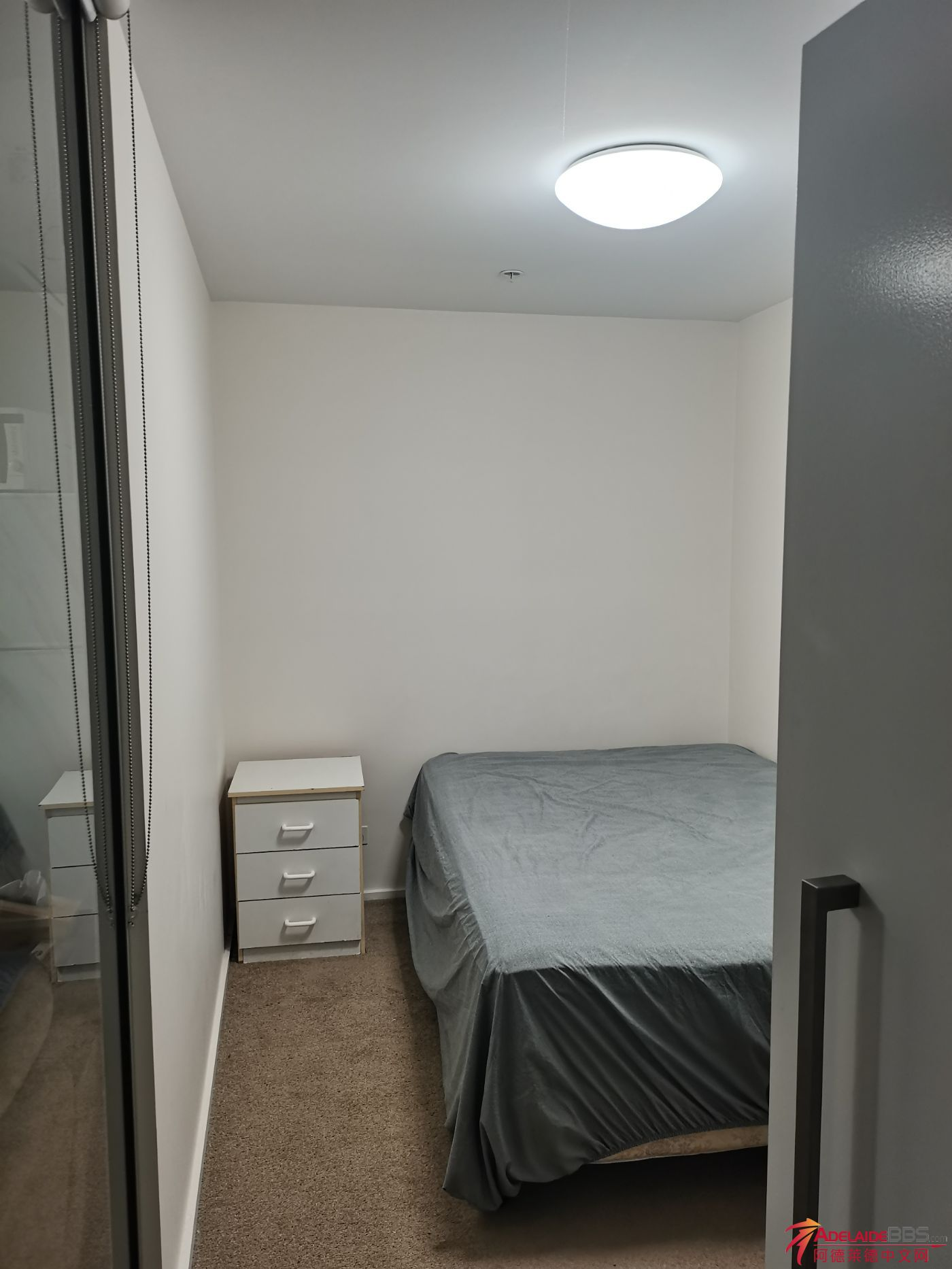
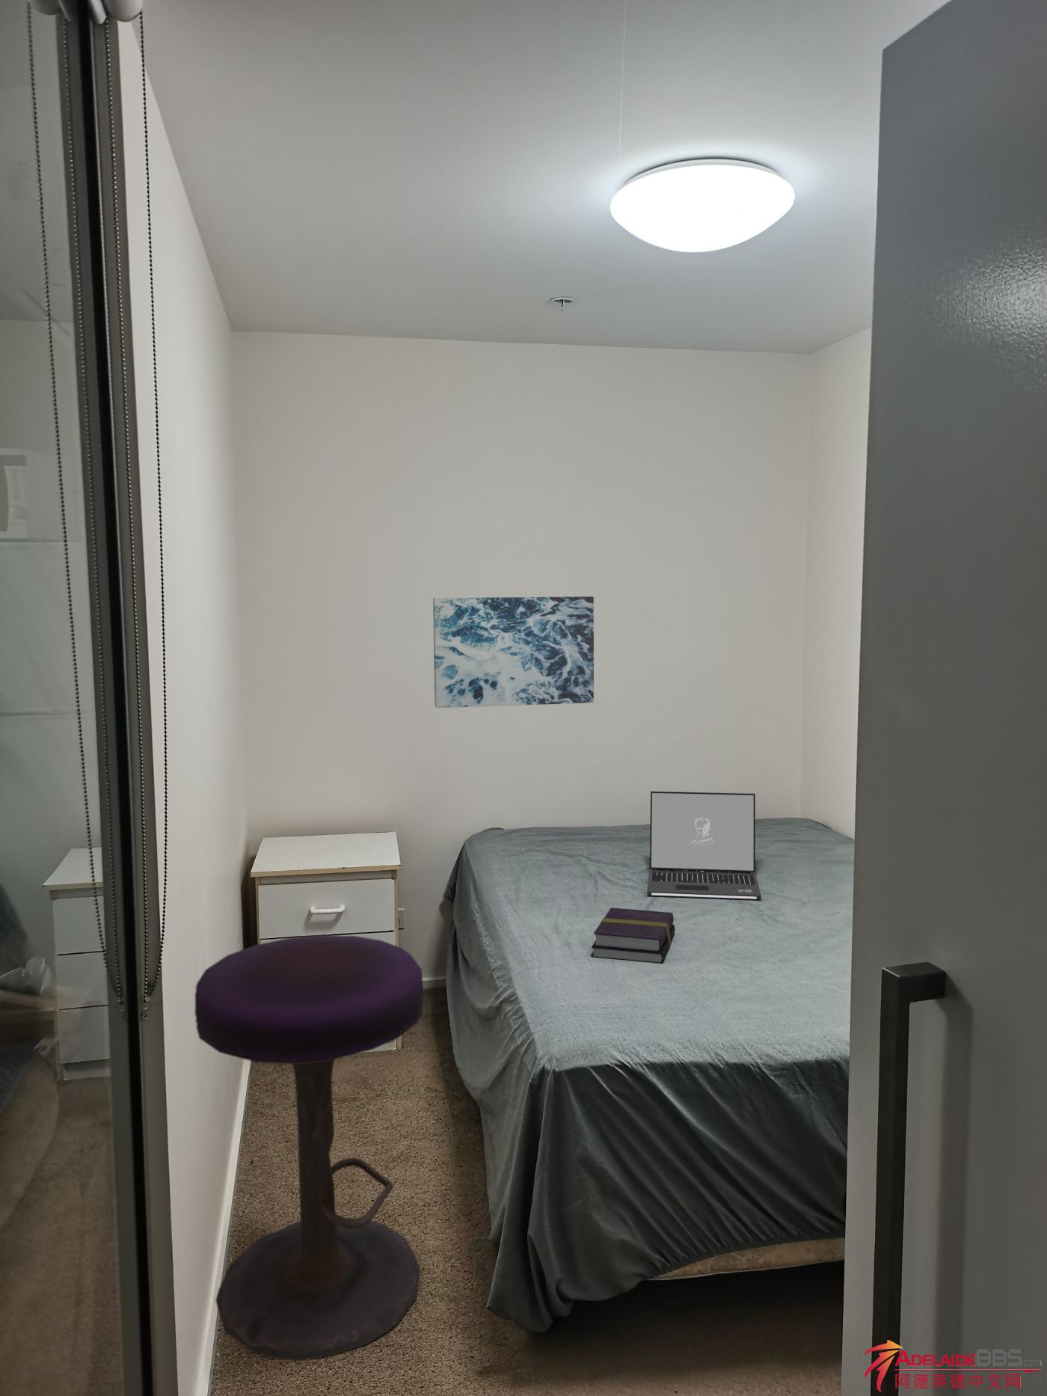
+ book (635, 934)
+ wall art (515, 651)
+ stool (315, 1123)
+ laptop (703, 843)
